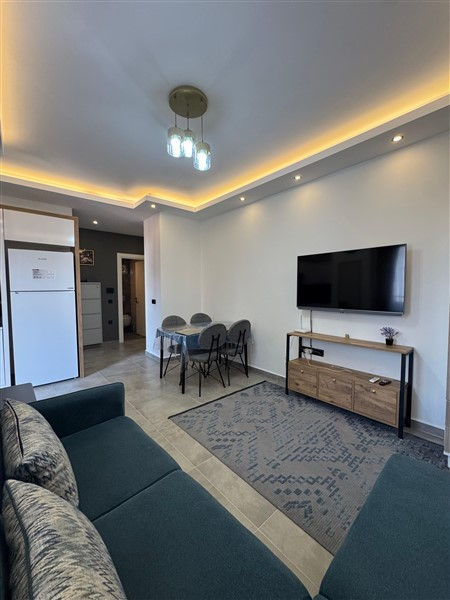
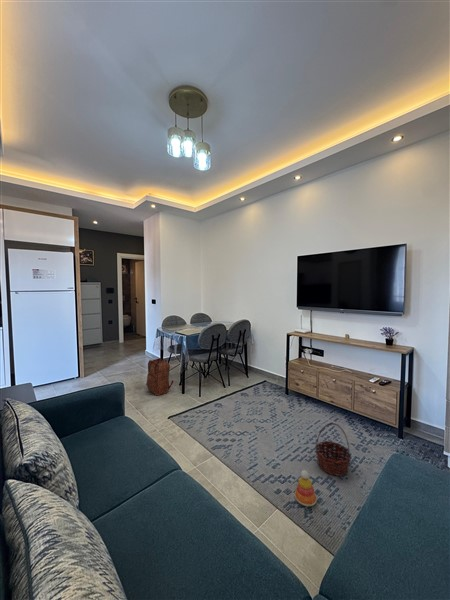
+ stacking toy (305, 485)
+ backpack (159, 374)
+ basket (332, 444)
